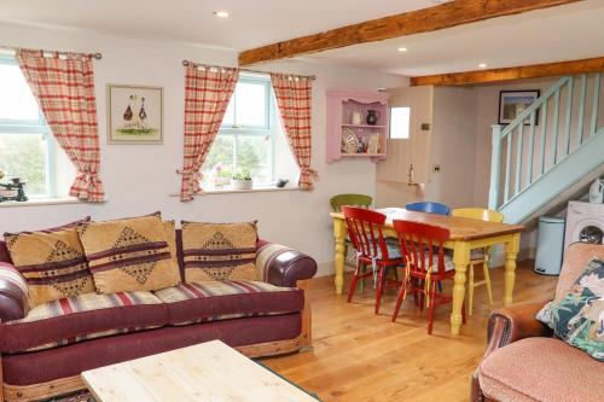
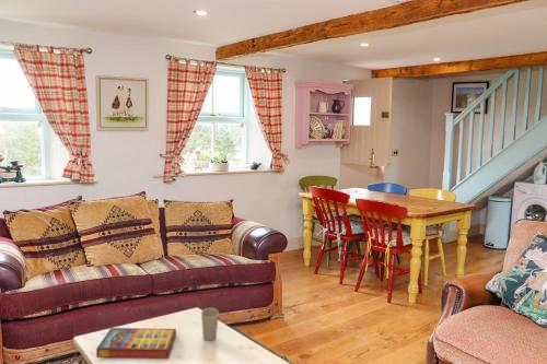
+ game compilation box (138, 342)
+ cup (209, 324)
